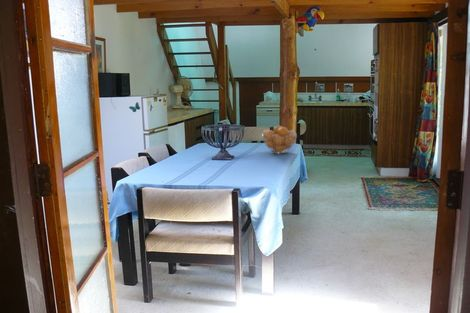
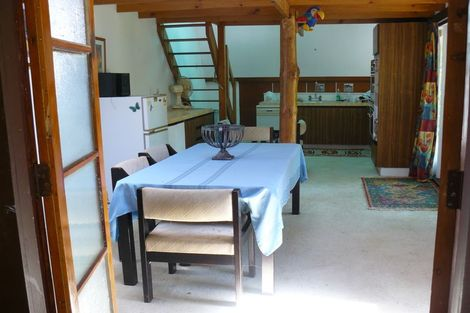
- fruit basket (279, 139)
